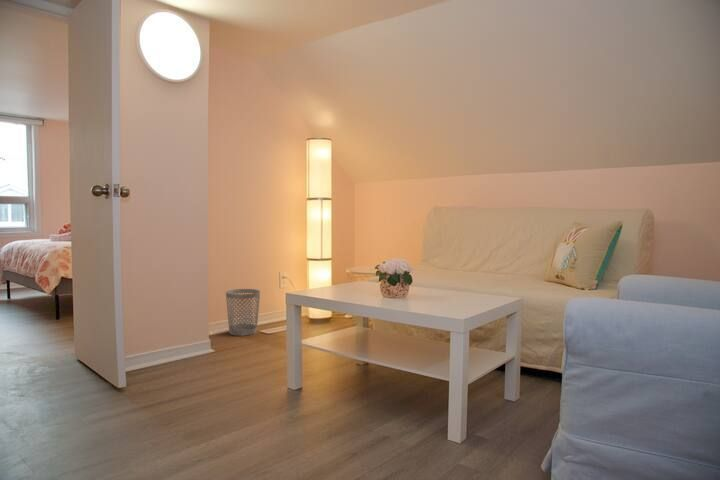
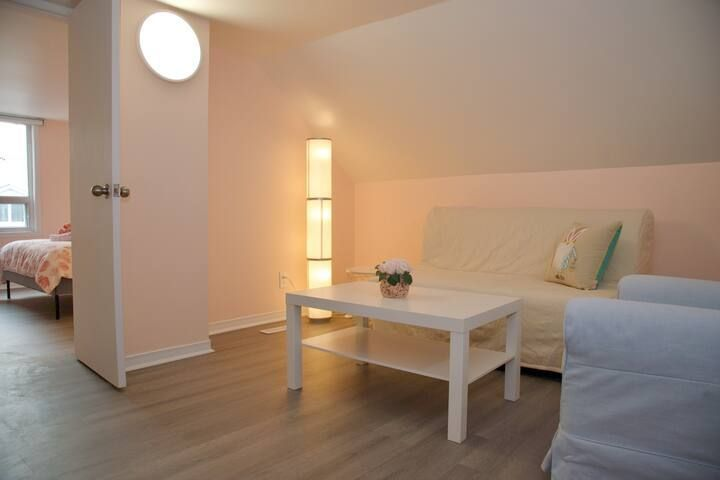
- wastebasket (243, 311)
